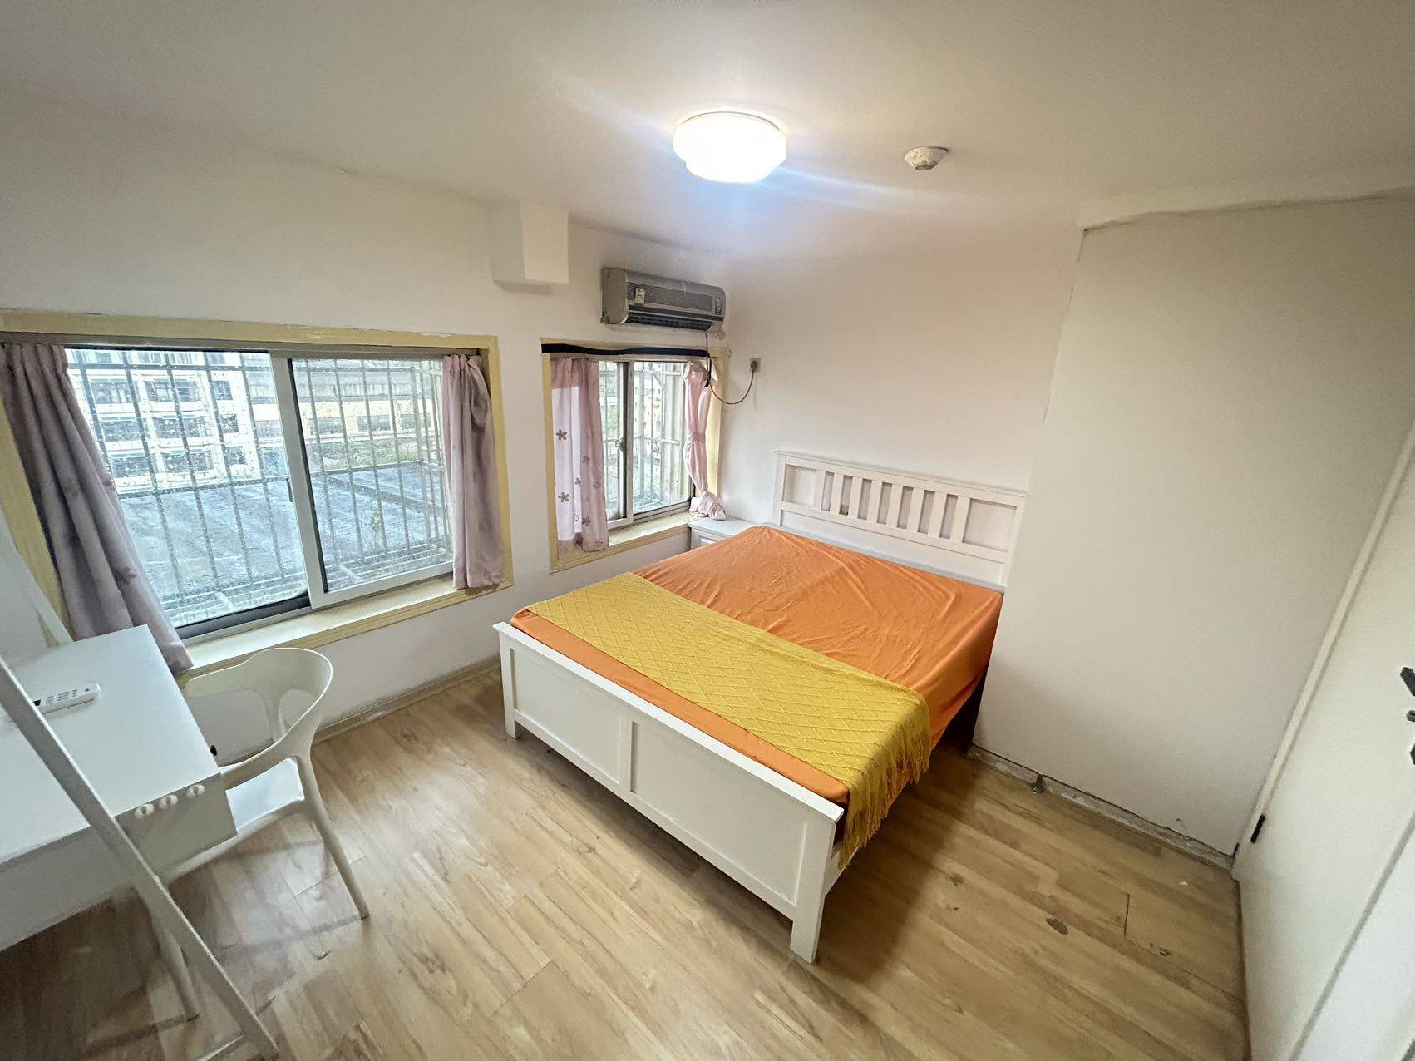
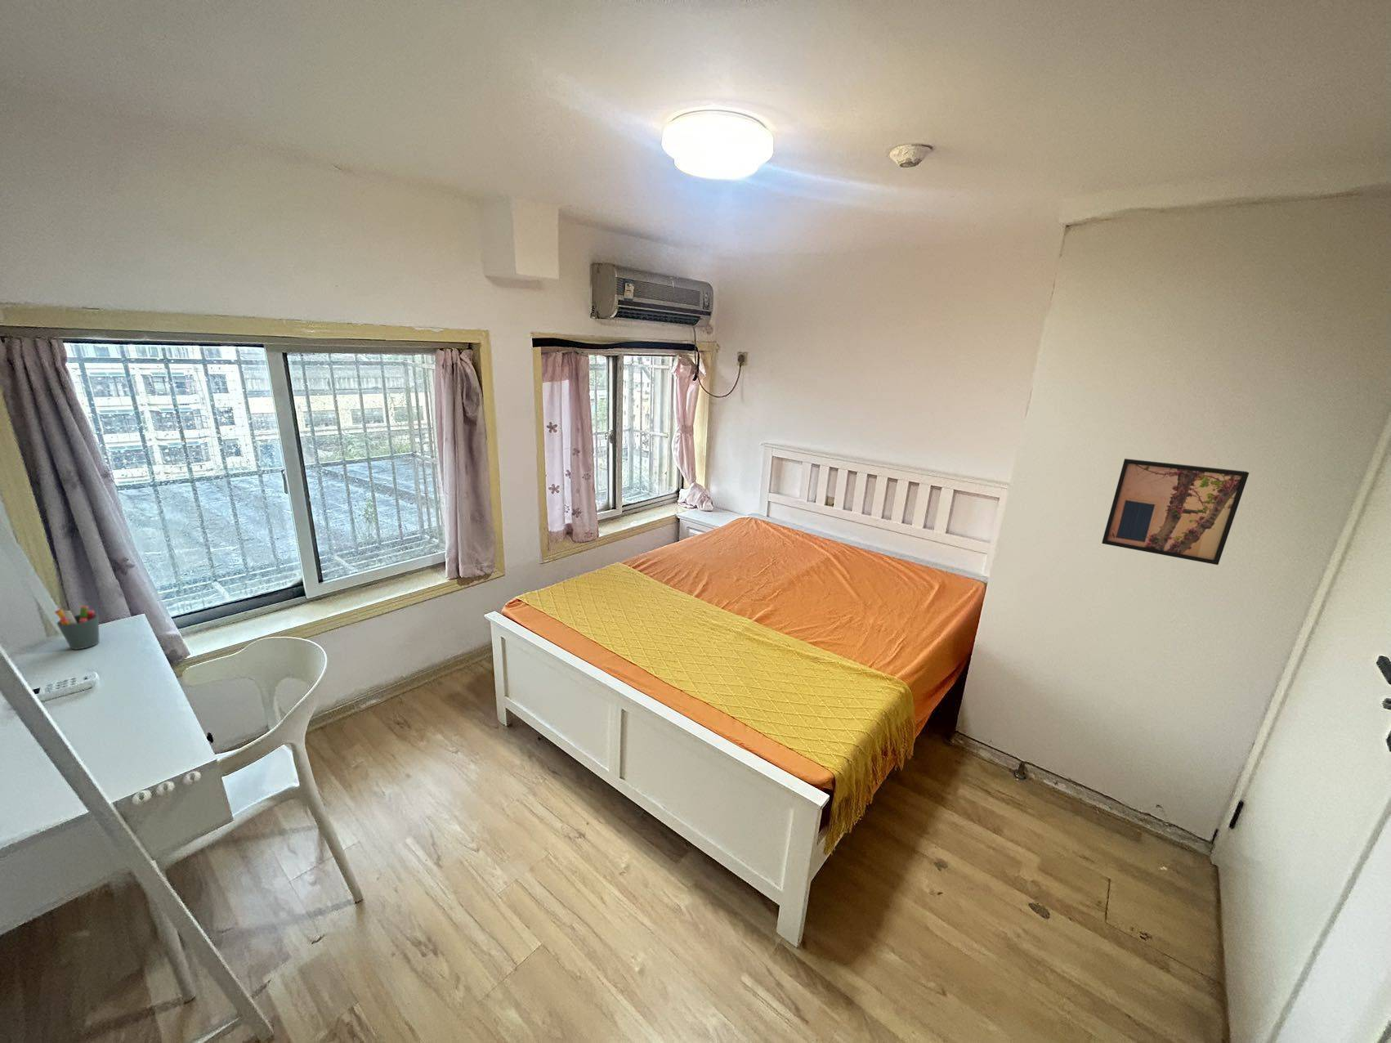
+ wall art (1170, 509)
+ pen holder (79, 624)
